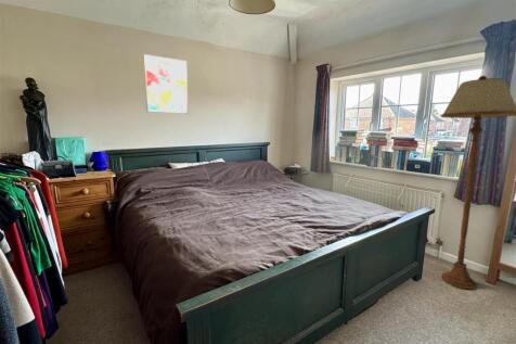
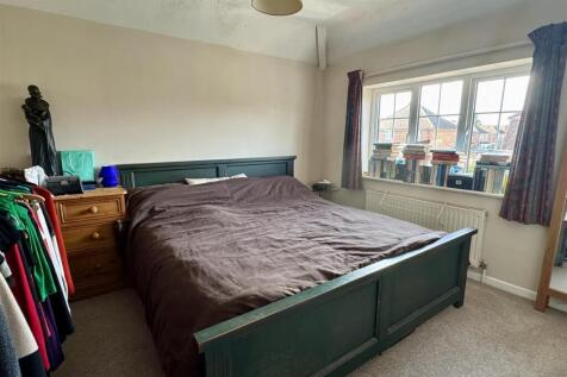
- floor lamp (469, 183)
- wall art (167, 86)
